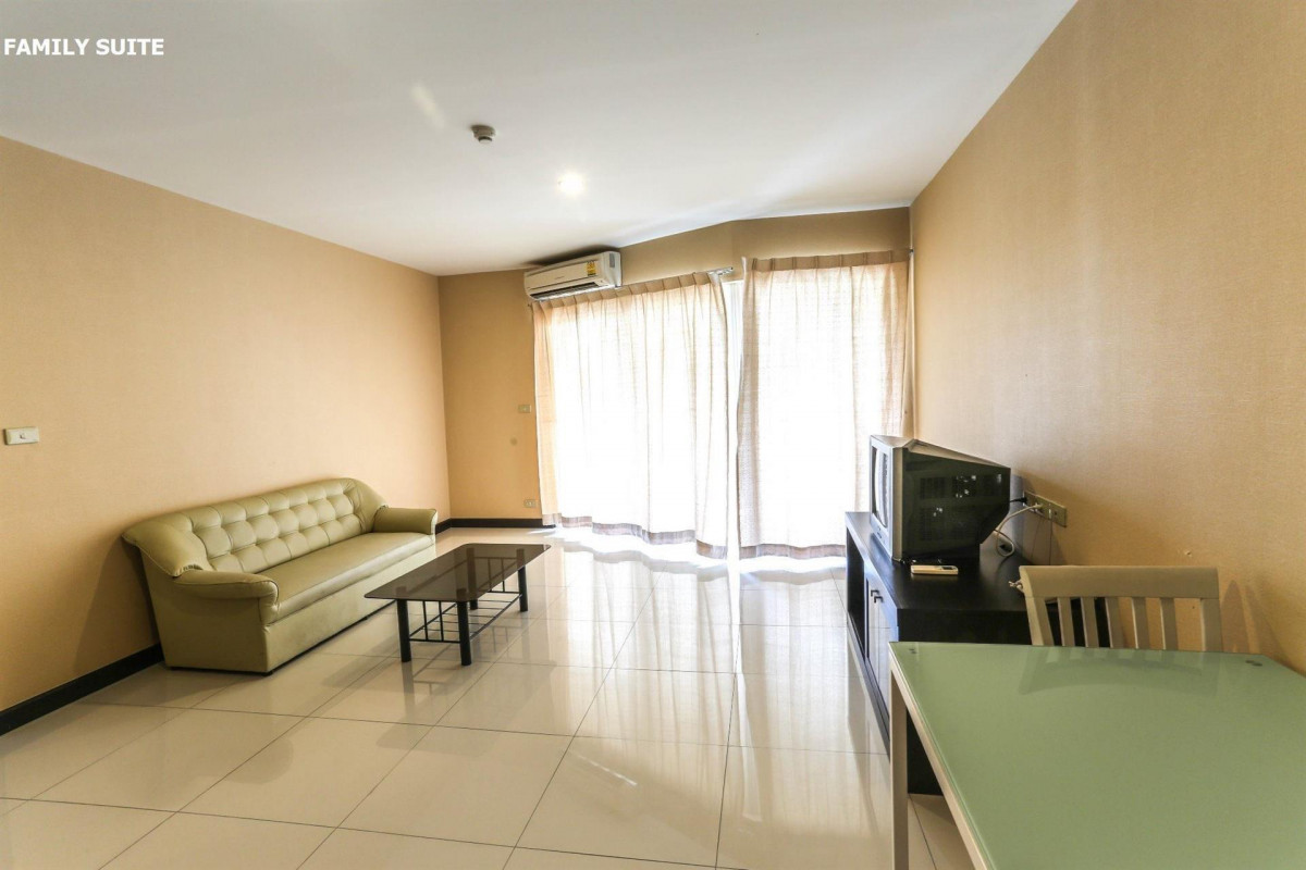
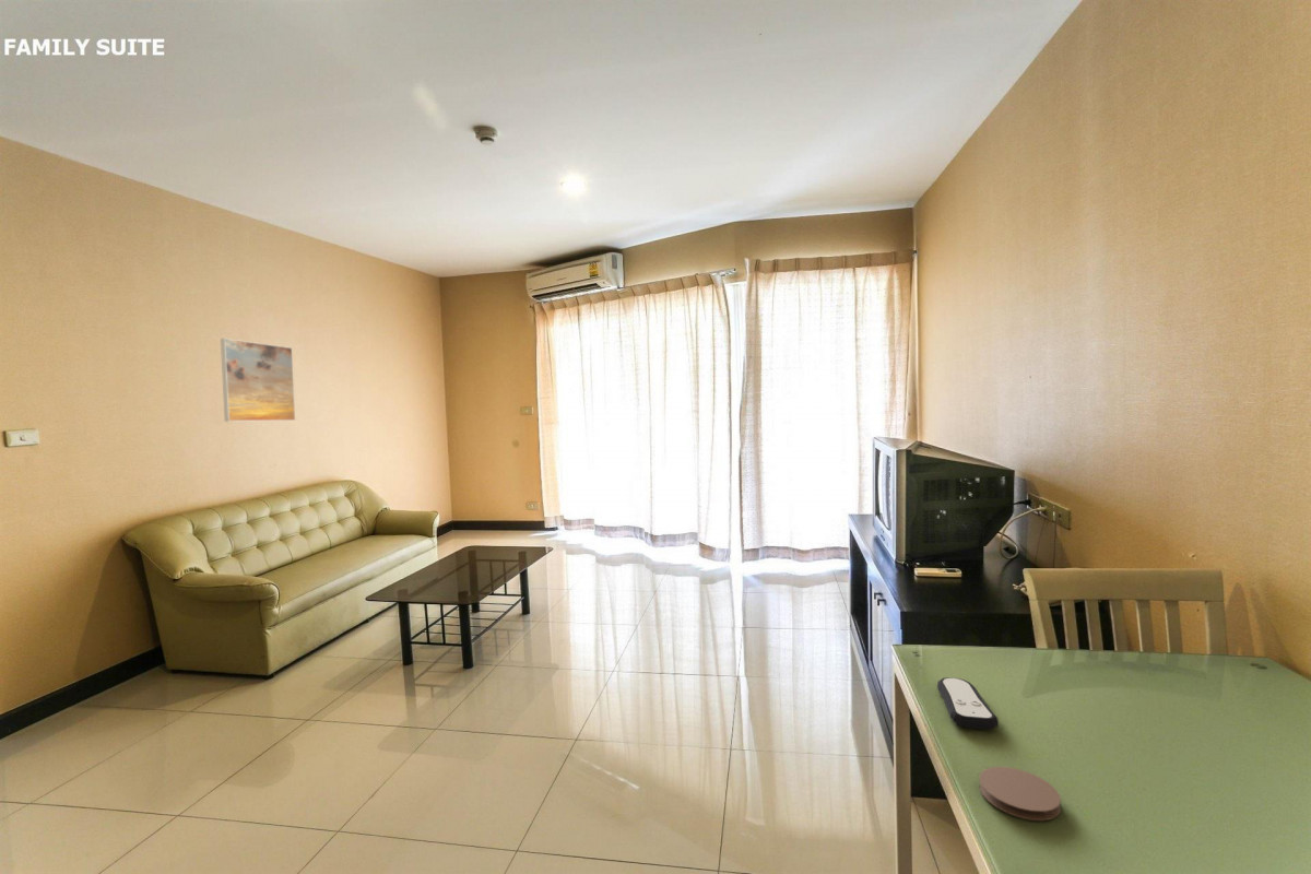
+ coaster (1018, 792)
+ remote control (964, 700)
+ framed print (260, 381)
